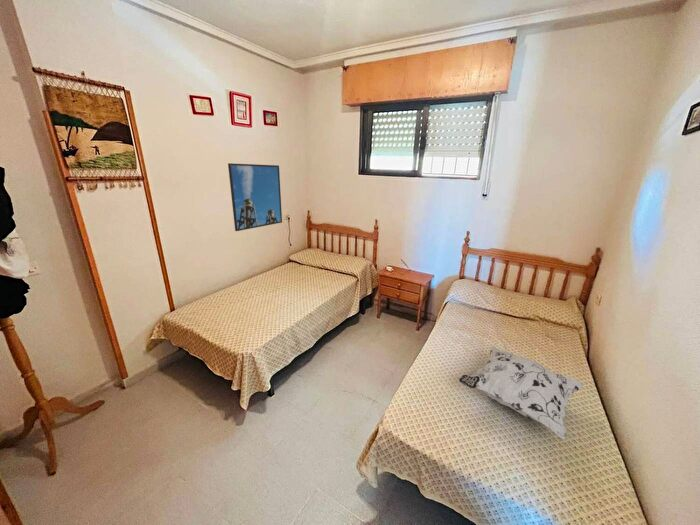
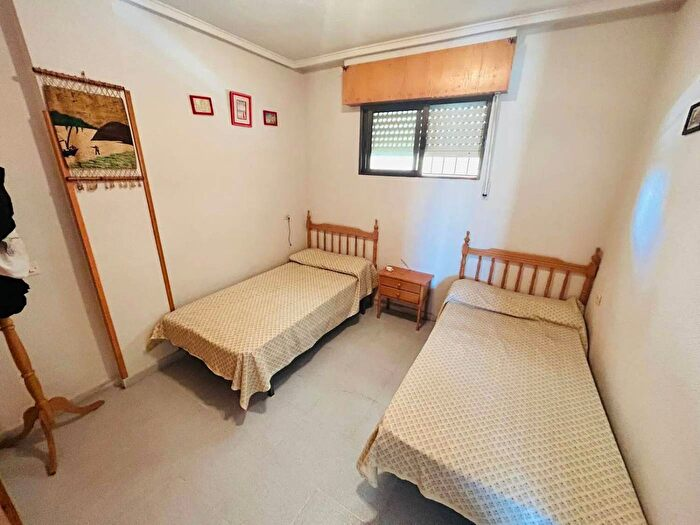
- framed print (258, 196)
- decorative pillow (520, 383)
